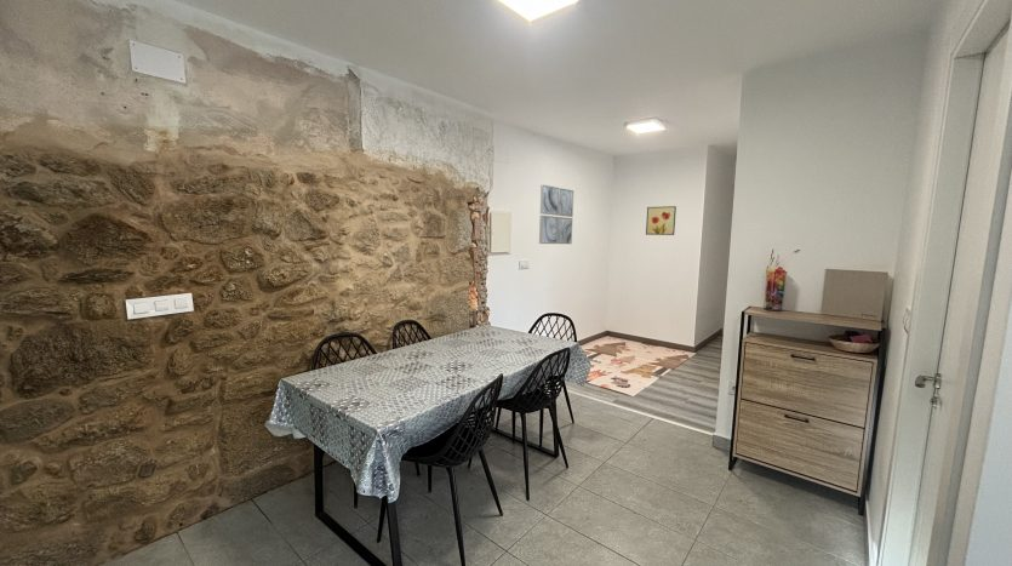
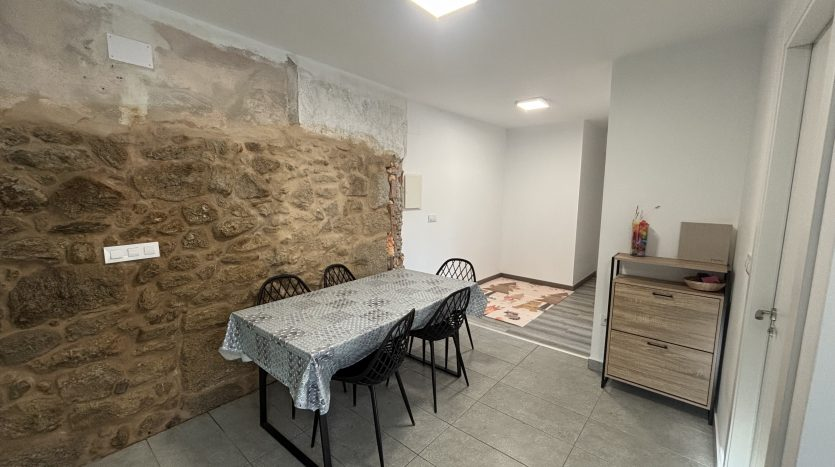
- wall art (556, 215)
- wall art (661, 221)
